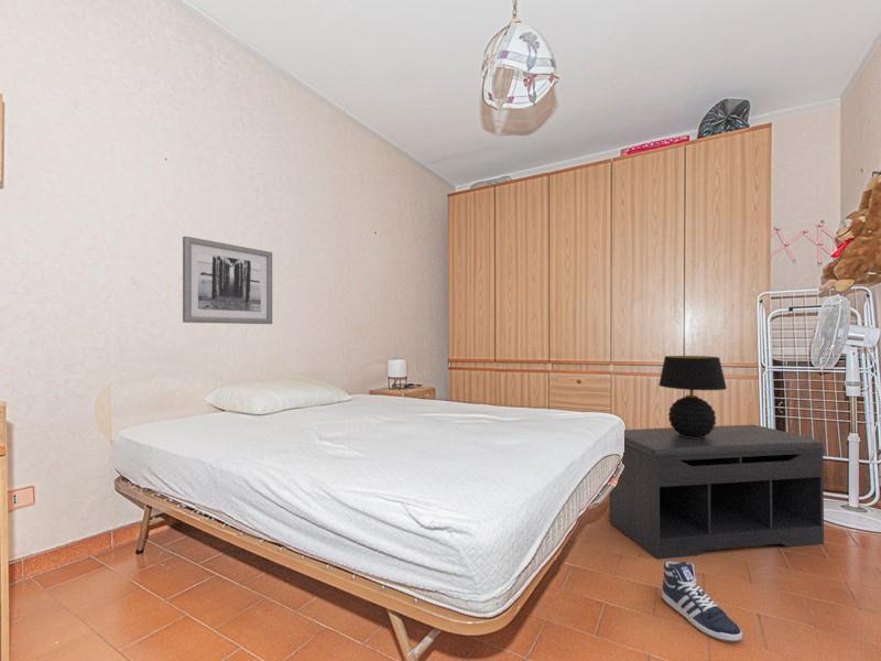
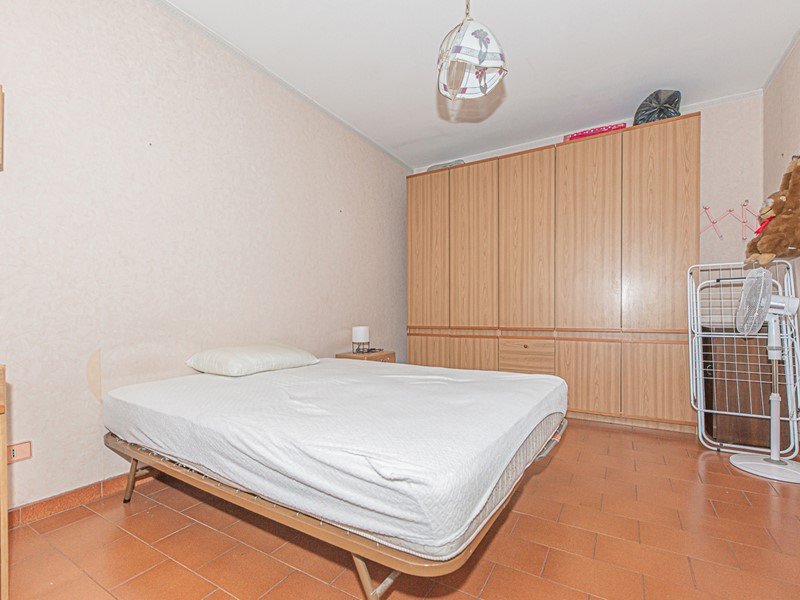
- wall art (231, 284)
- bench (710, 484)
- table lamp (692, 395)
- sneaker (697, 595)
